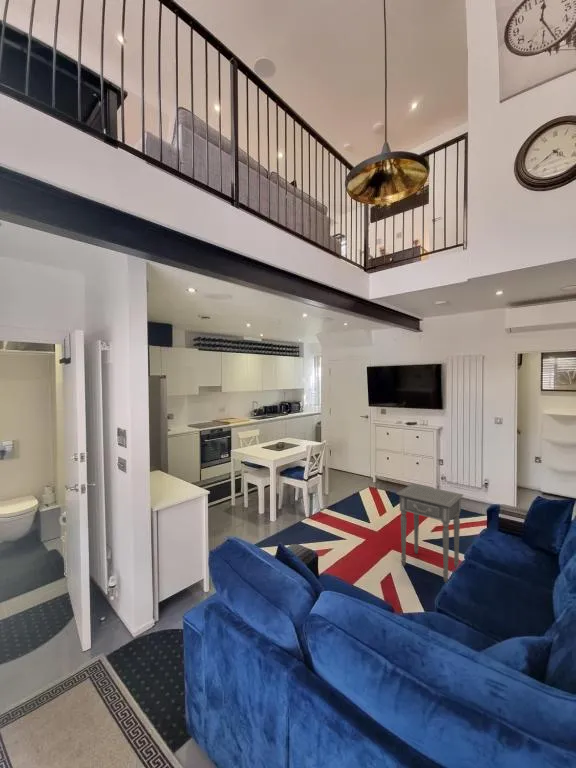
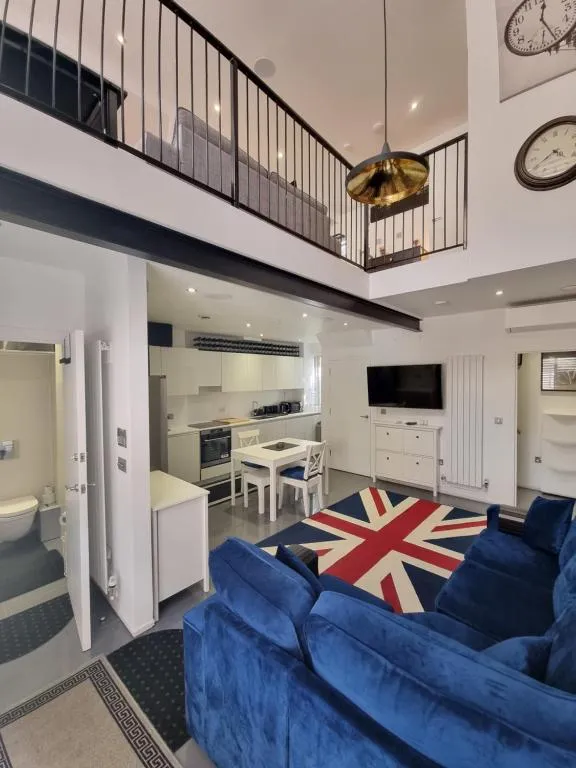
- side table (418, 530)
